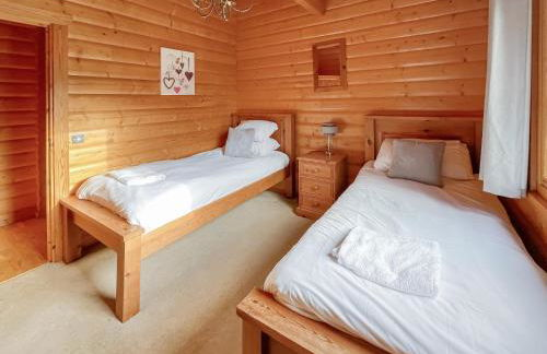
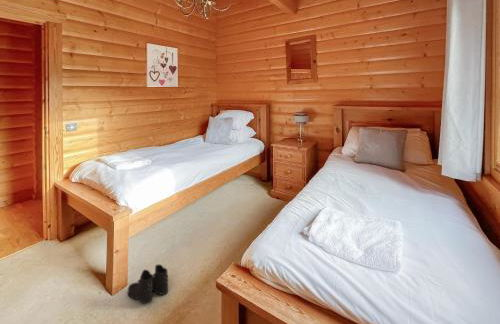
+ boots (148, 279)
